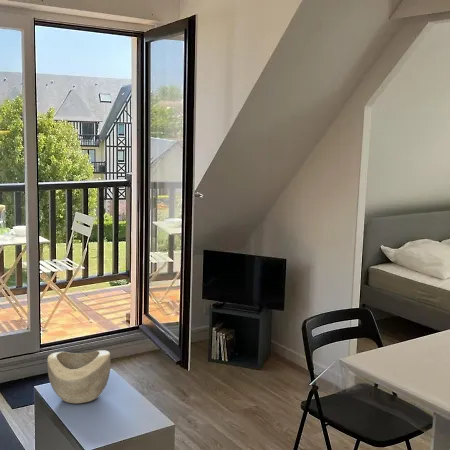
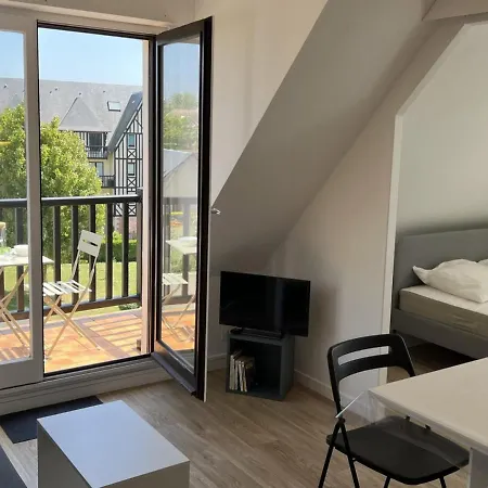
- decorative bowl (79, 375)
